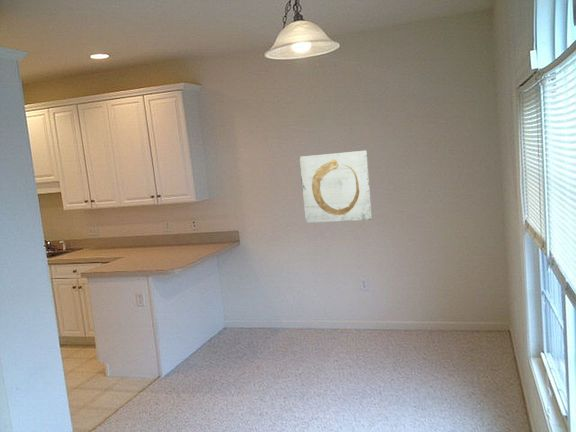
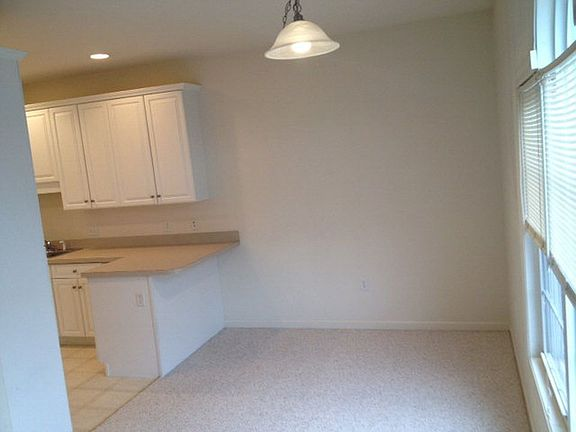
- wall art (335, 187)
